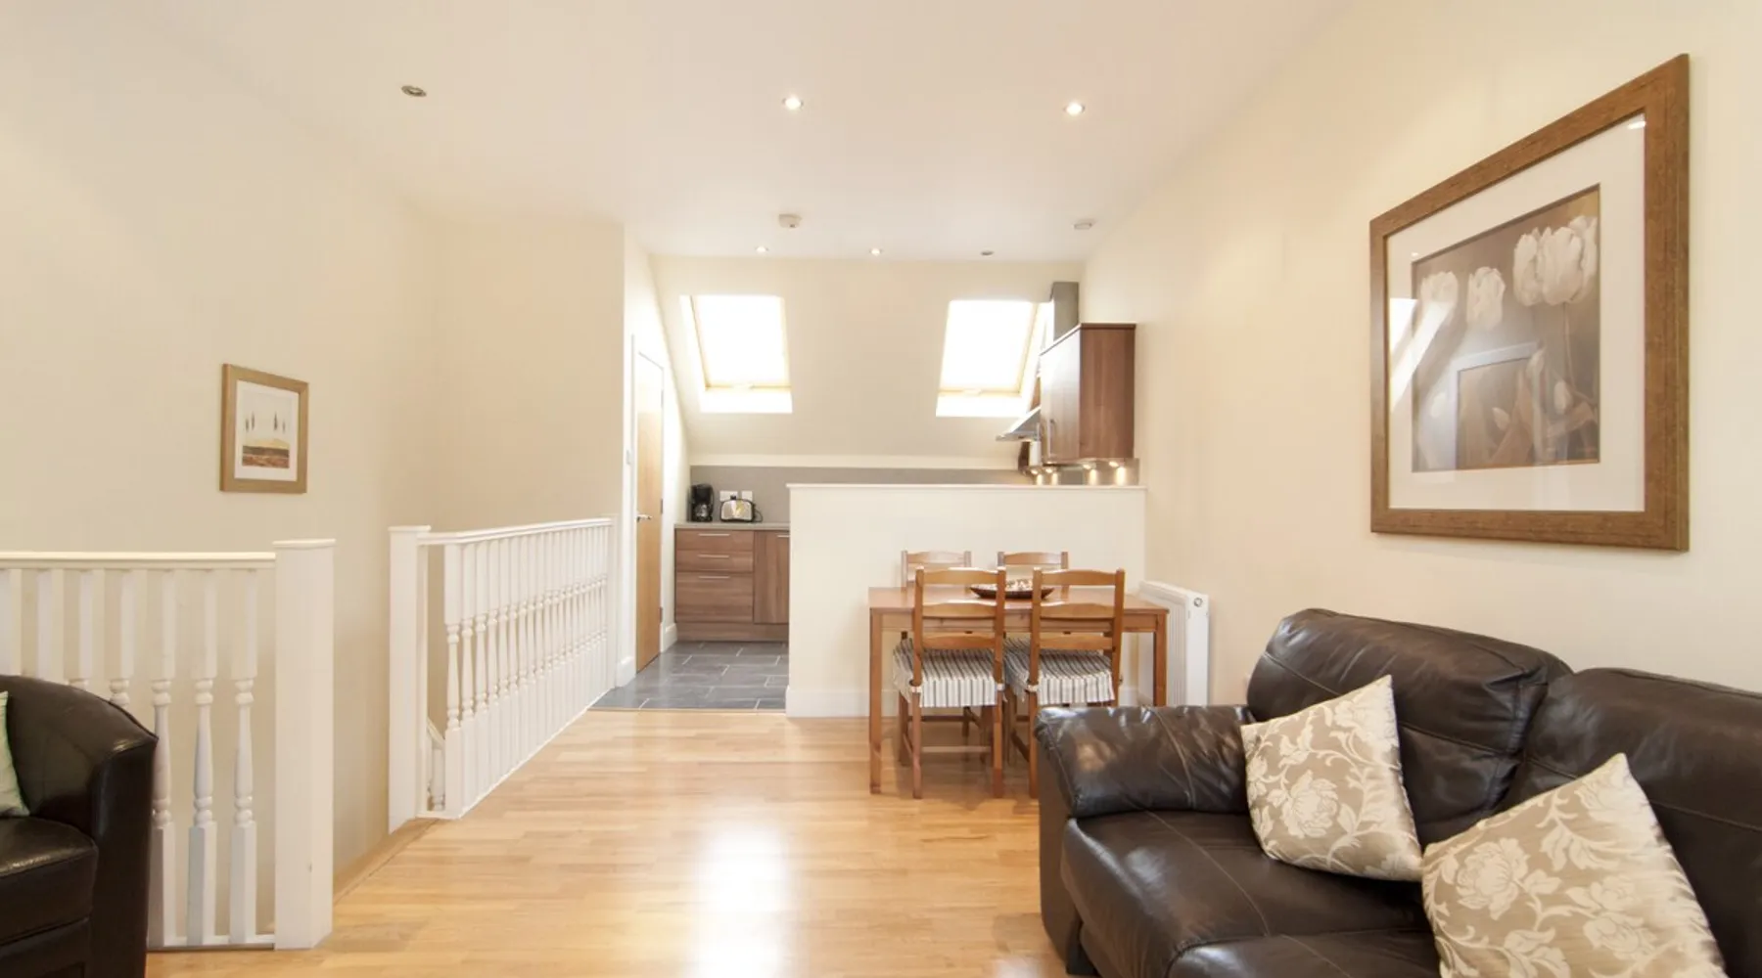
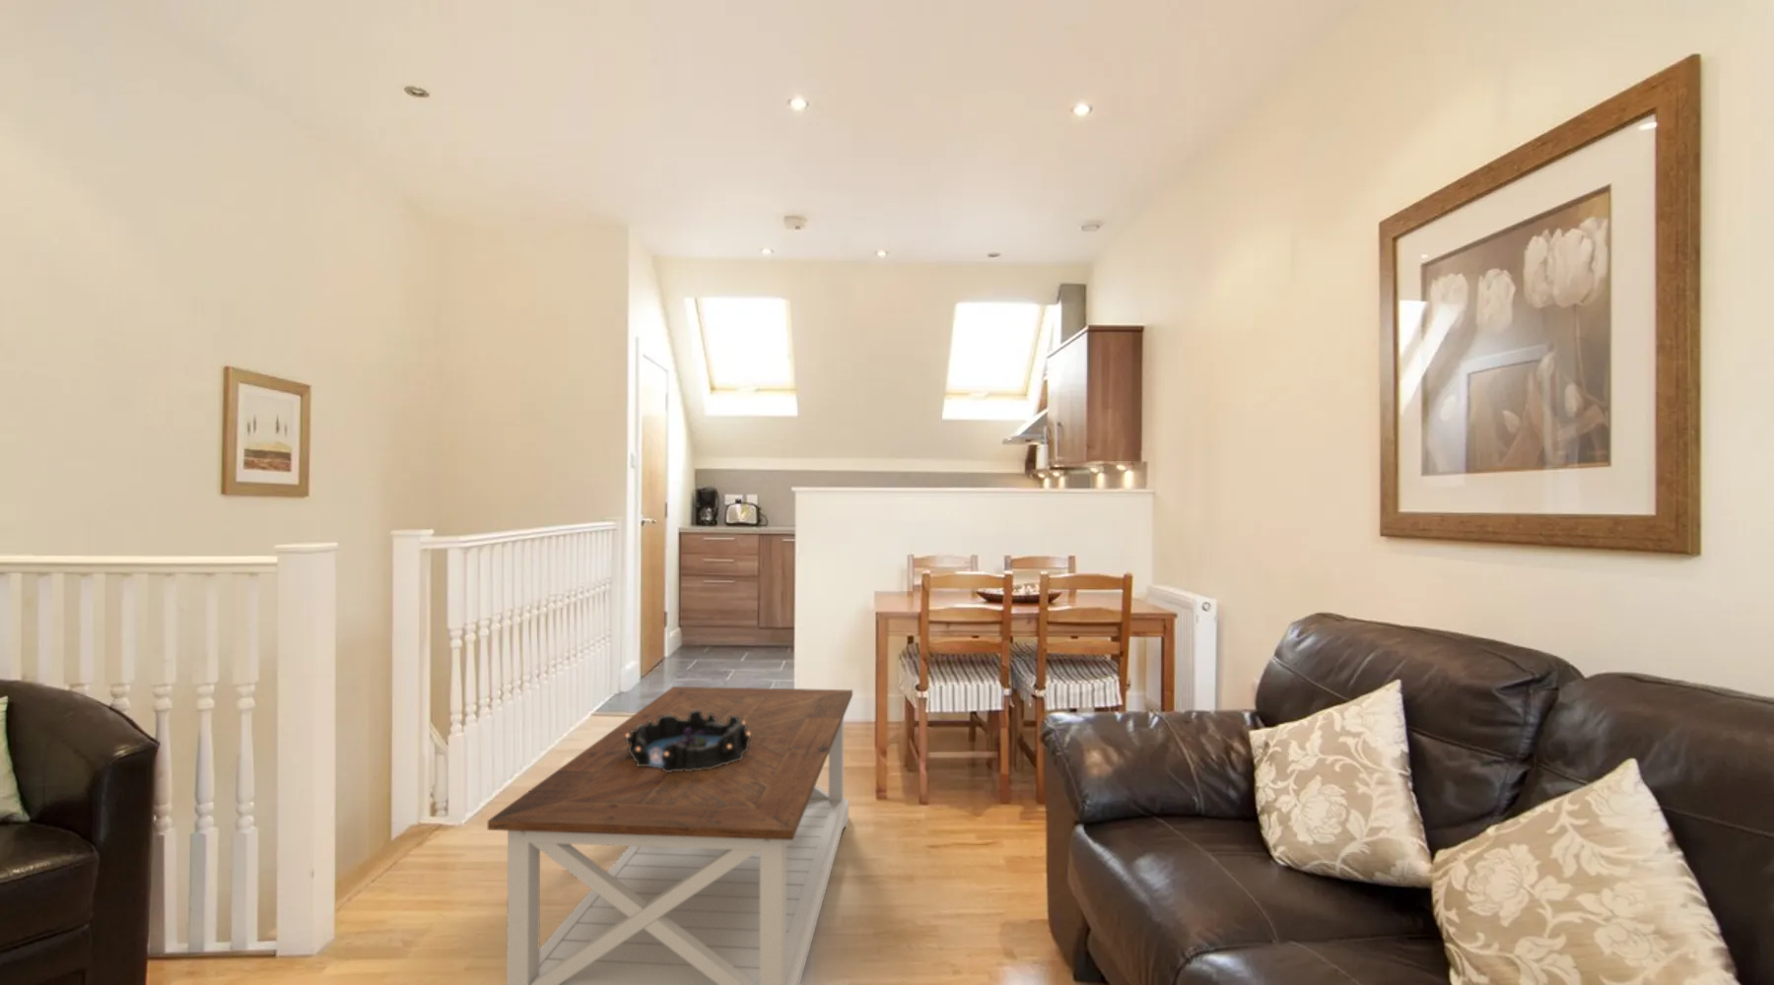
+ decorative bowl (690, 736)
+ coffee table (716, 818)
